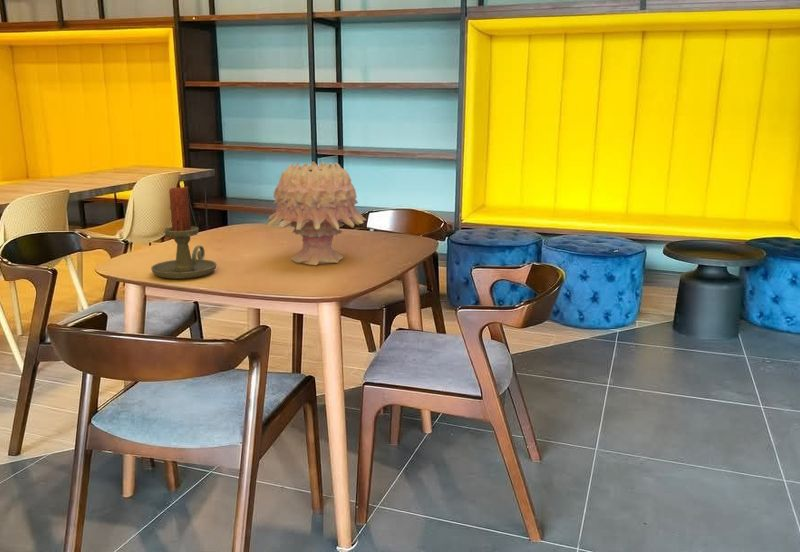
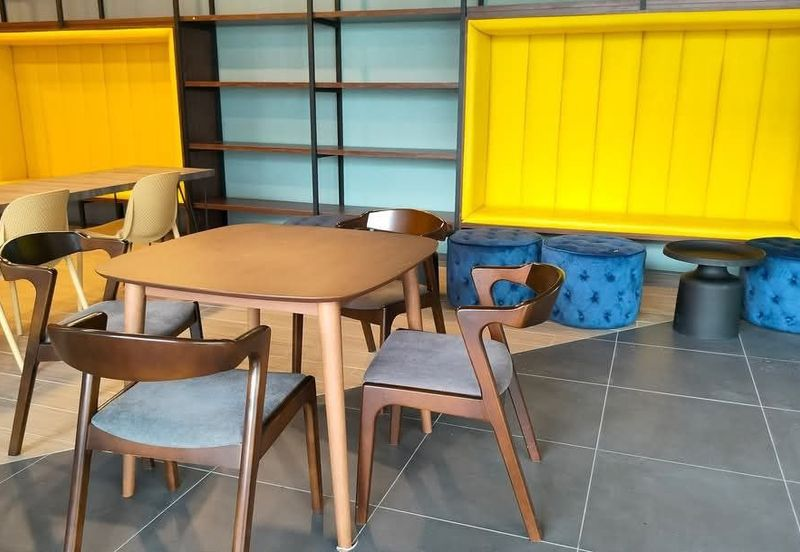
- candle holder (185, 228)
- decorative vase (316, 212)
